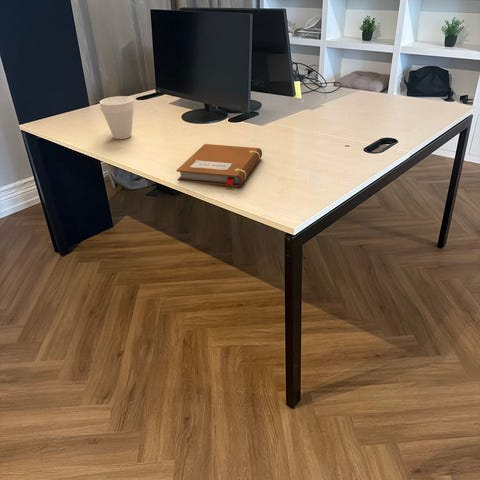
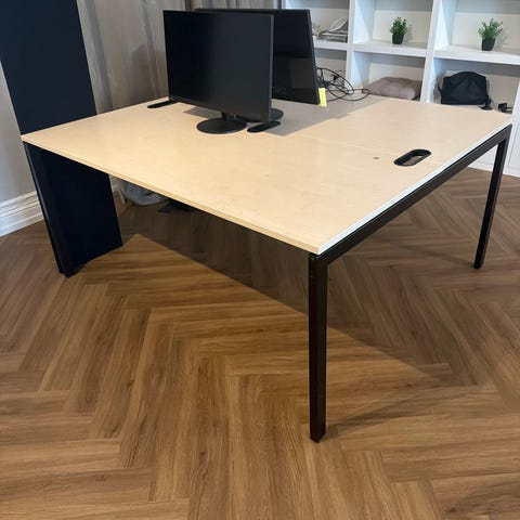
- cup (119, 118)
- notebook (221, 164)
